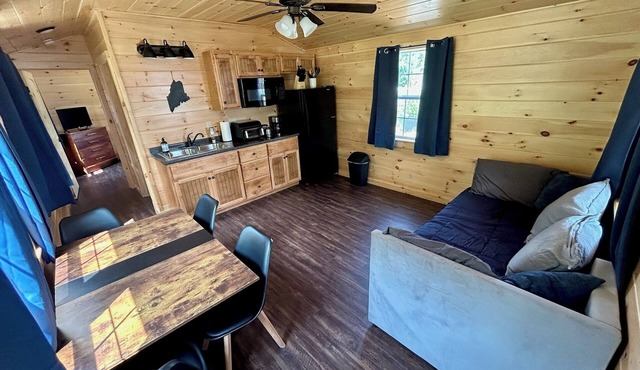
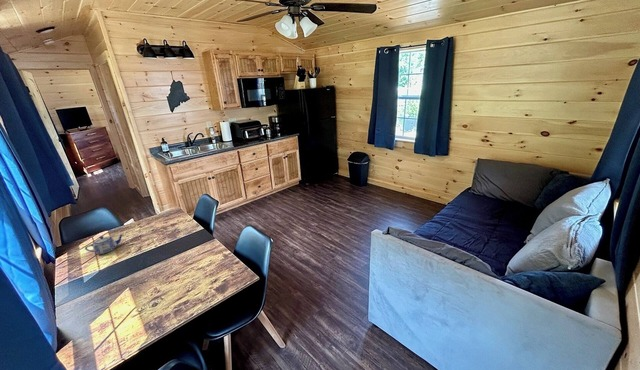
+ teapot (105, 242)
